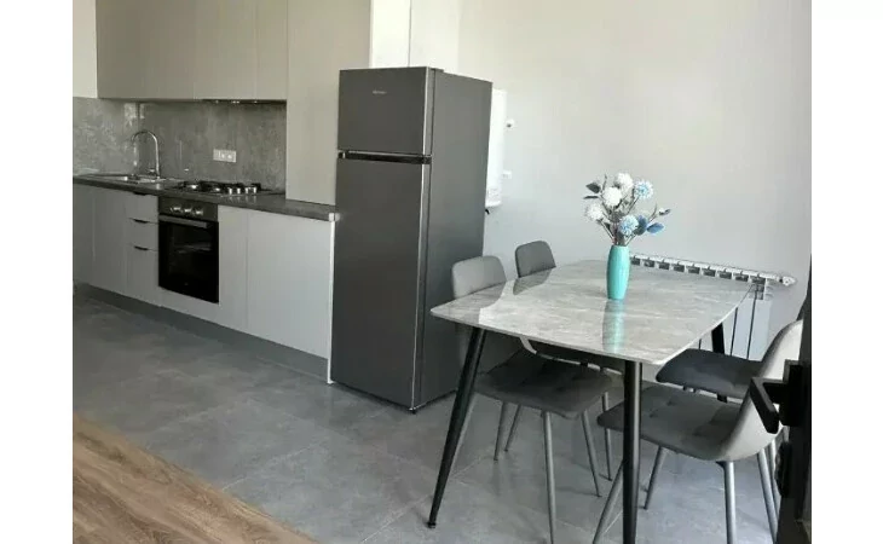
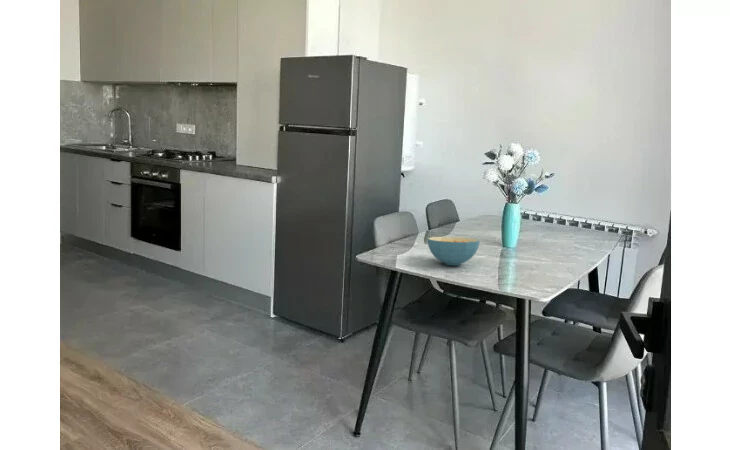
+ cereal bowl (452, 251)
